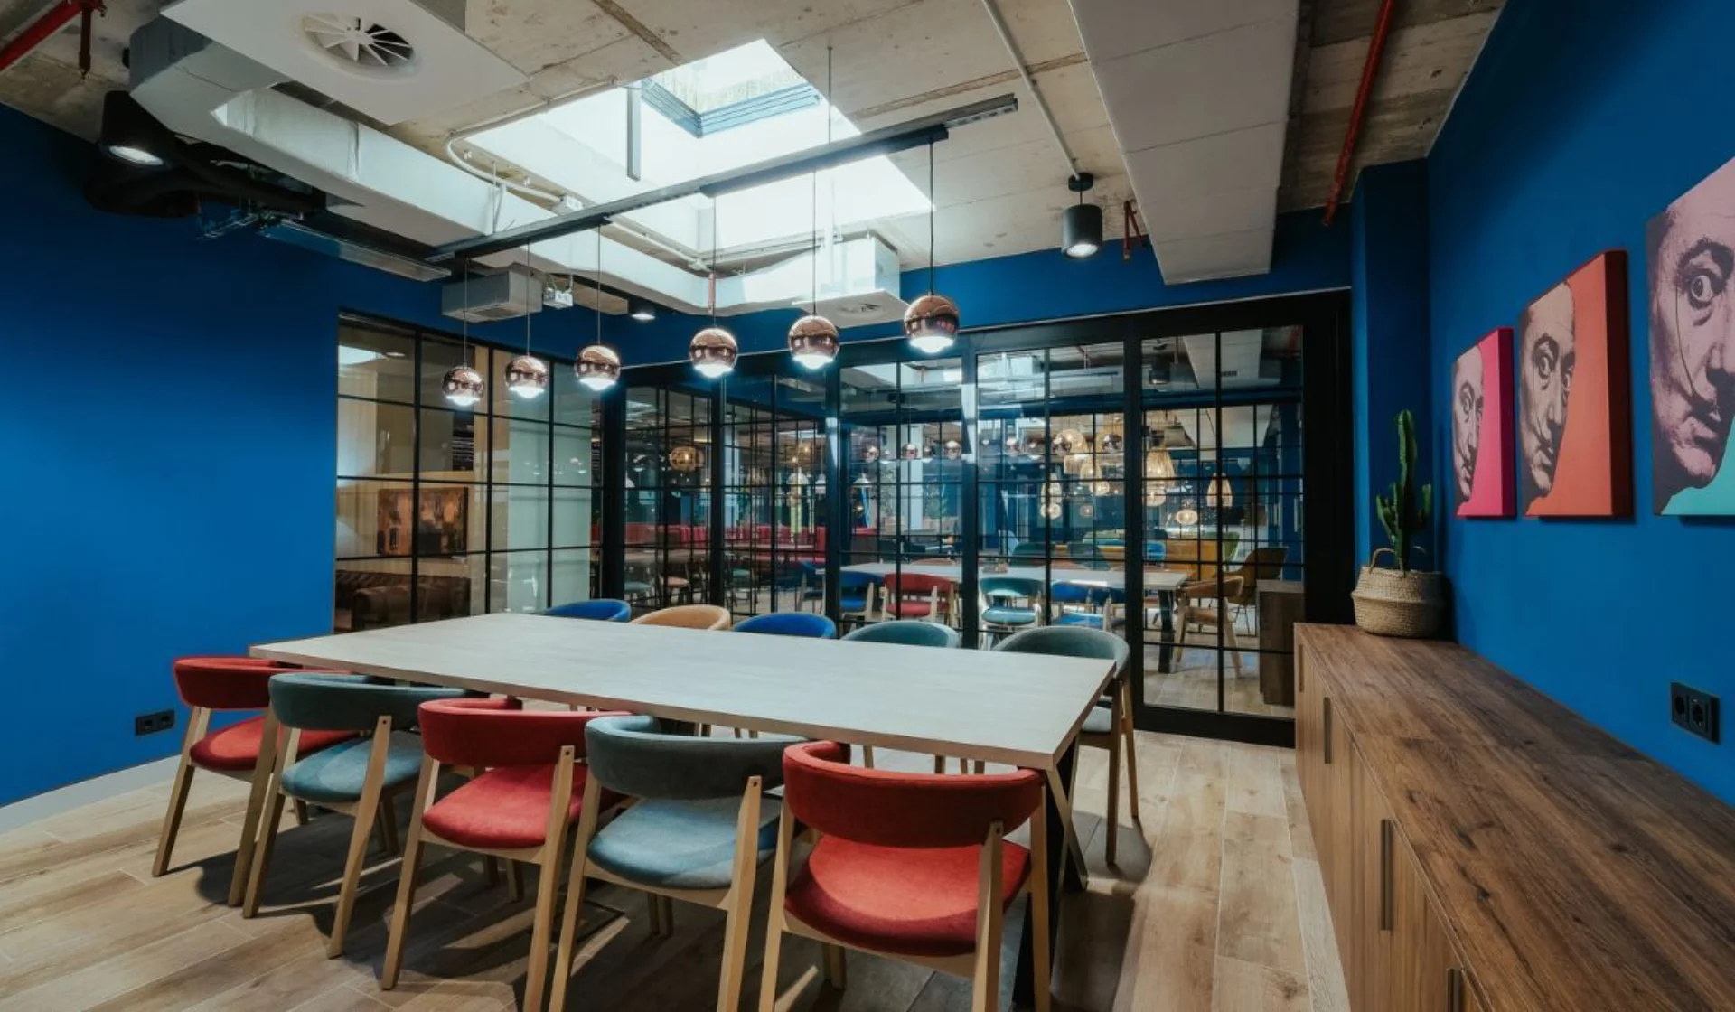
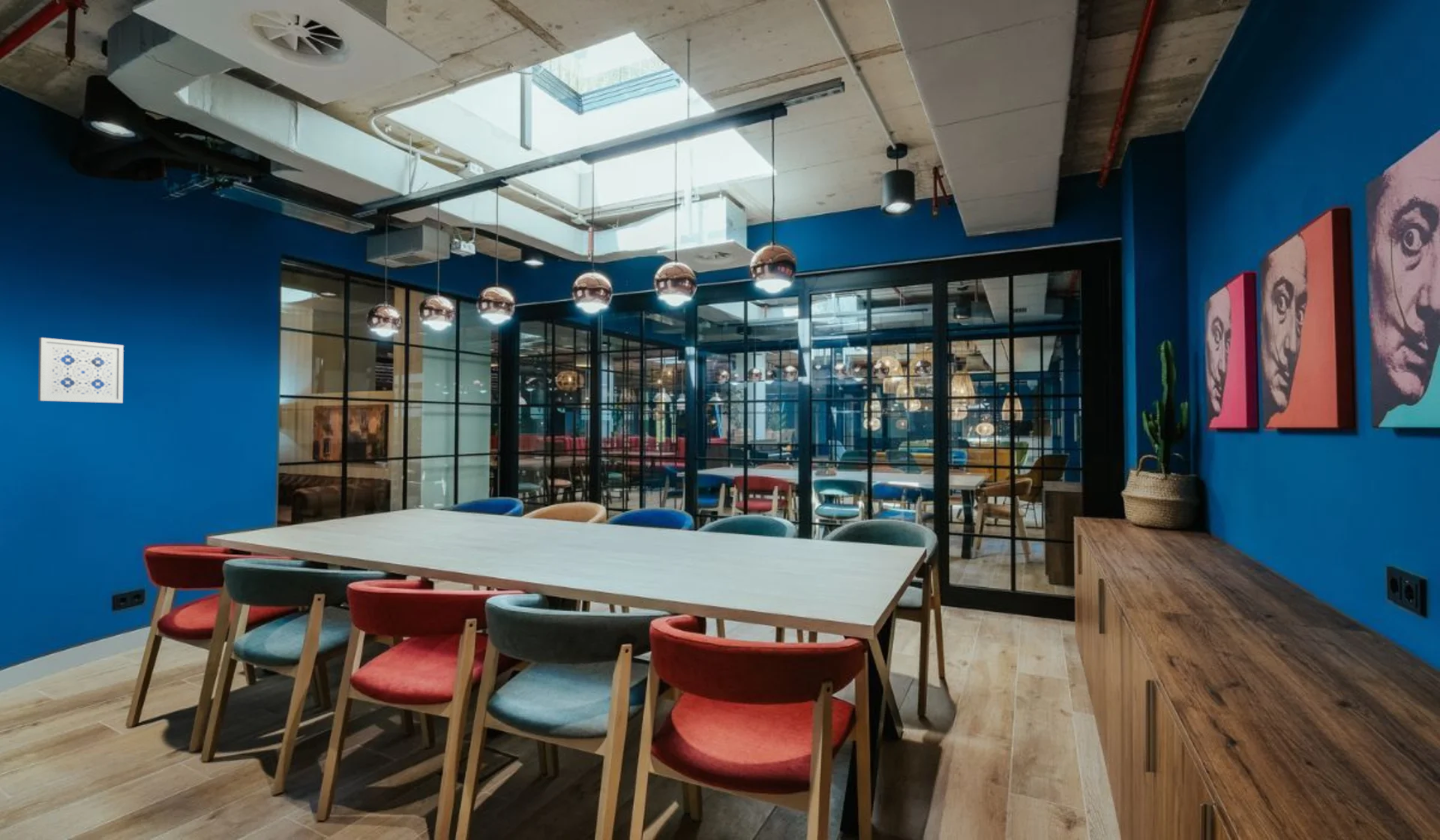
+ wall art (82, 371)
